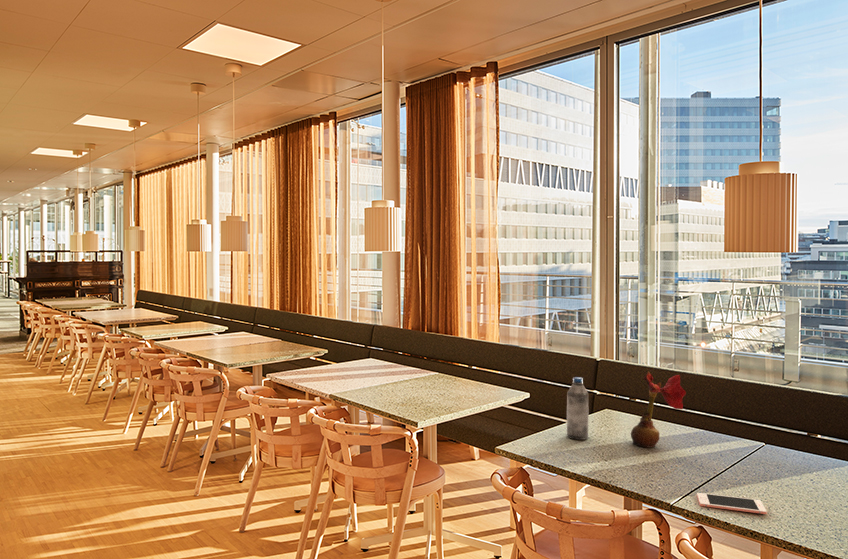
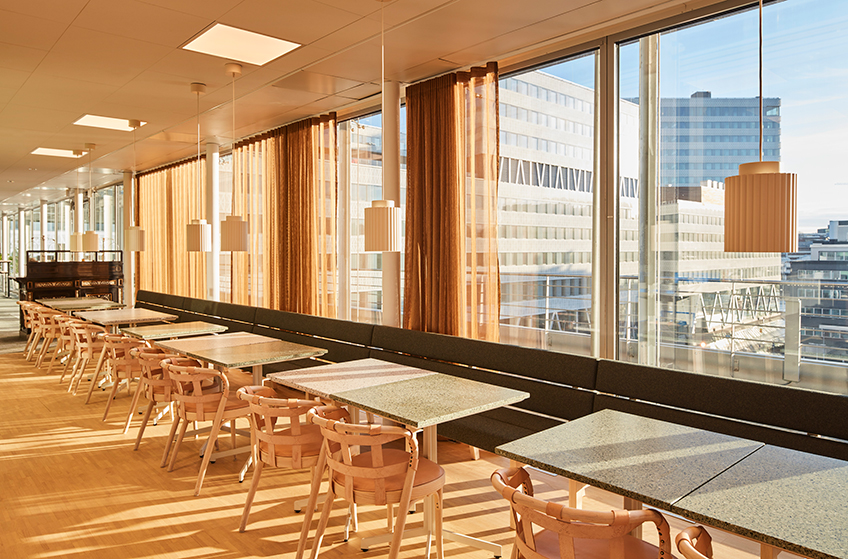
- flower (652, 408)
- water bottle (577, 407)
- cell phone (730, 503)
